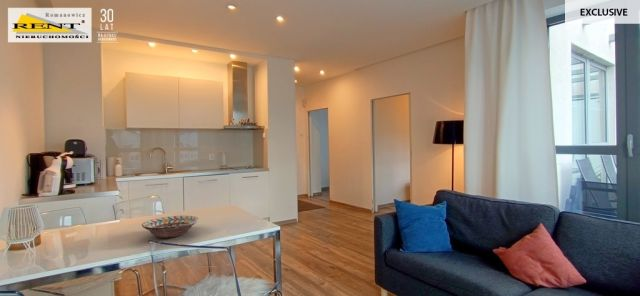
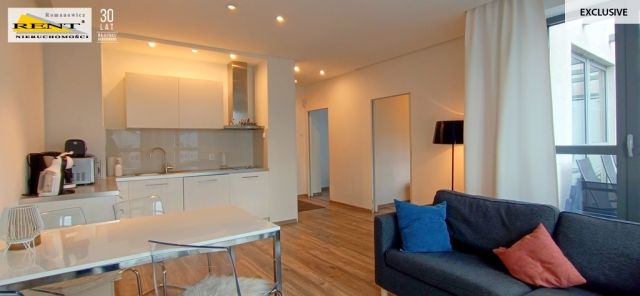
- decorative bowl (171, 227)
